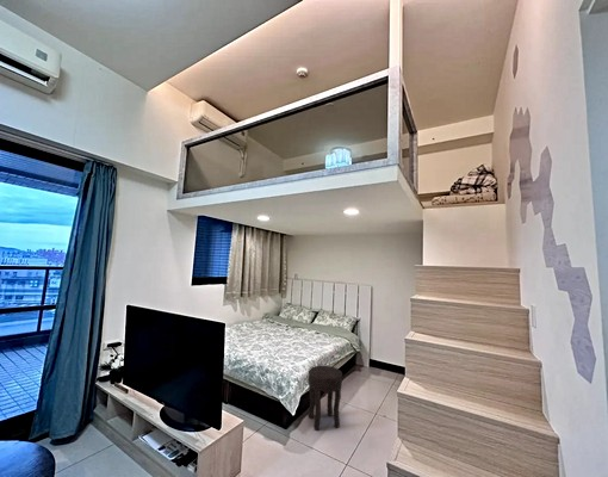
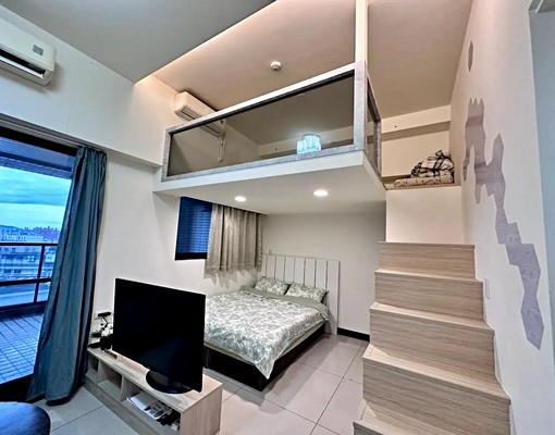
- side table (328, 396)
